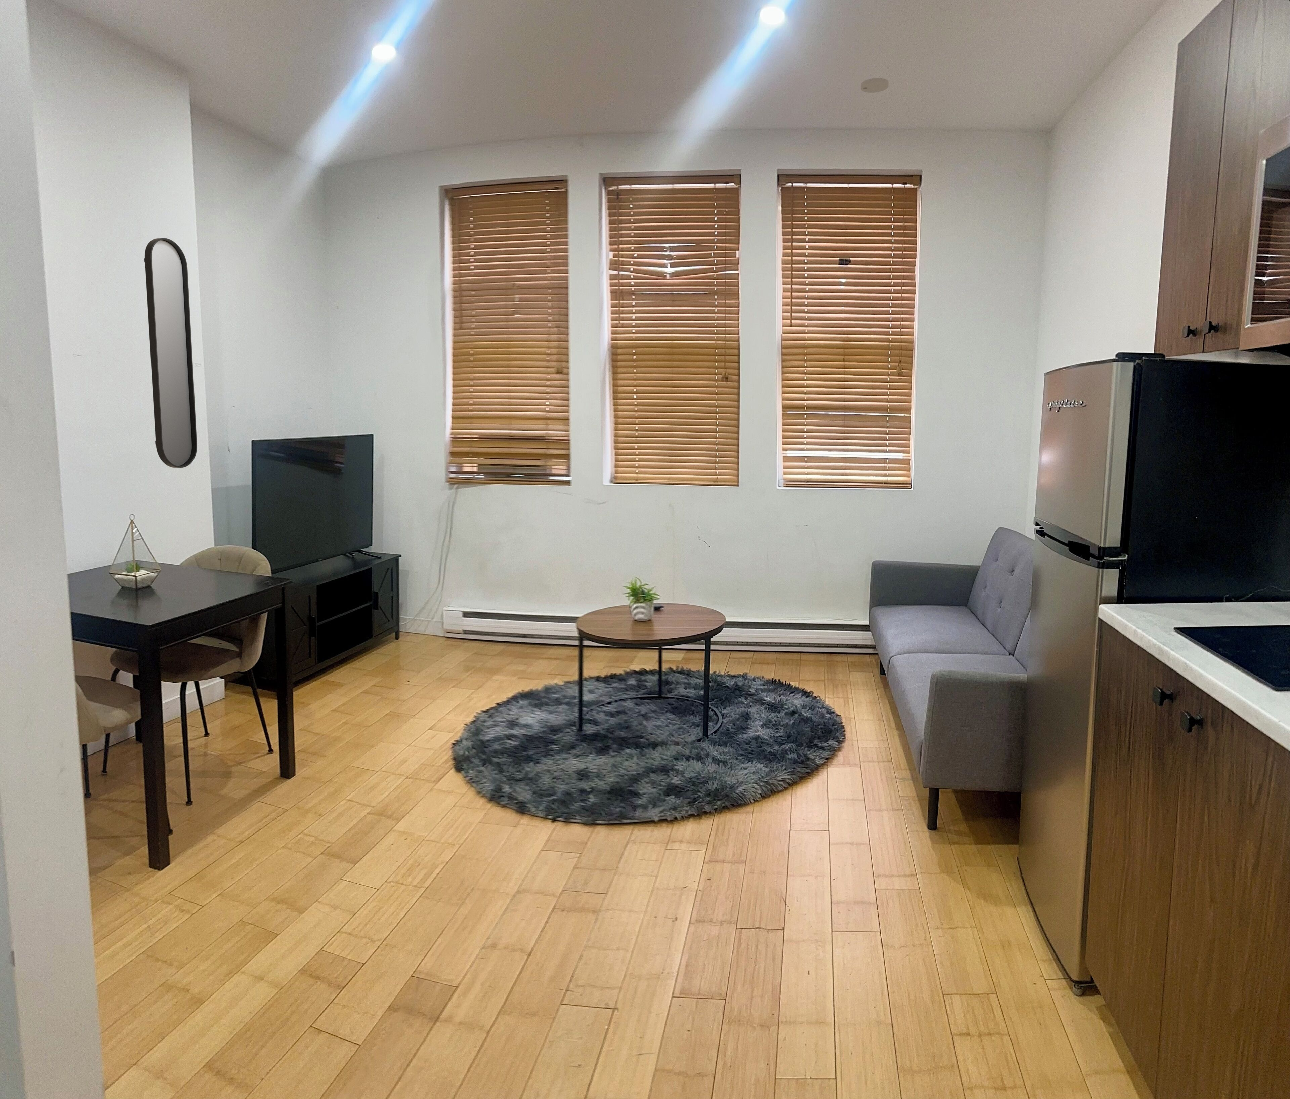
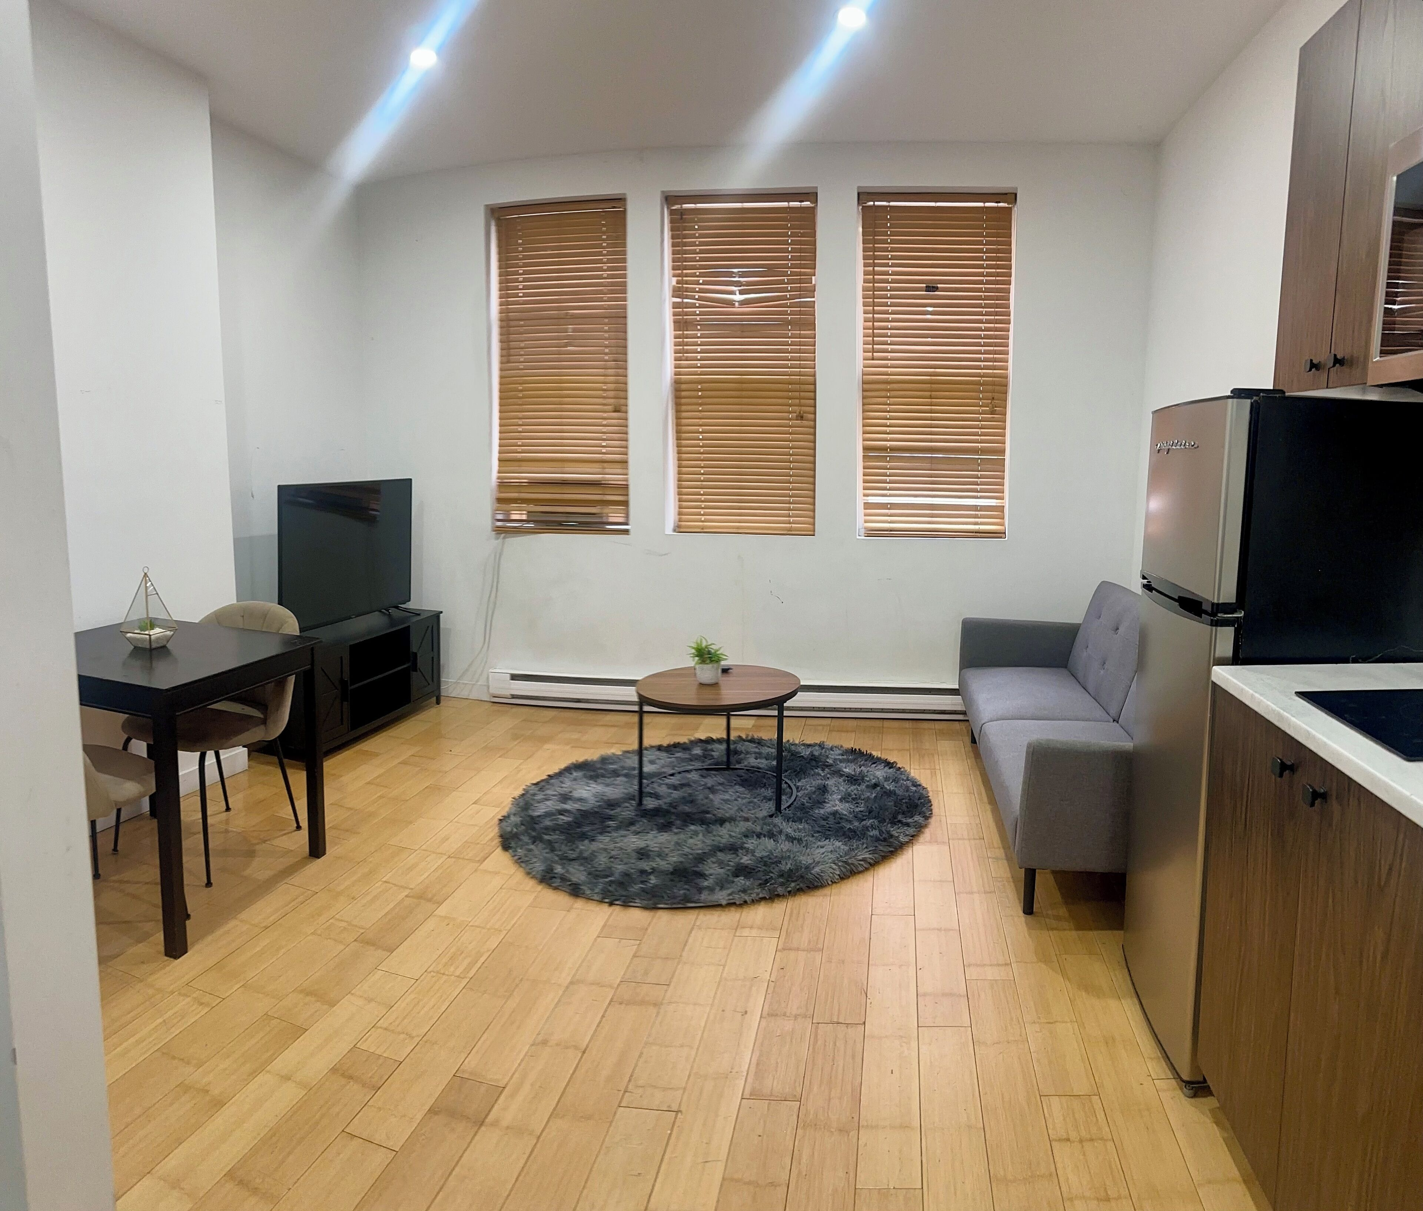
- smoke detector (875, 85)
- home mirror (172, 355)
